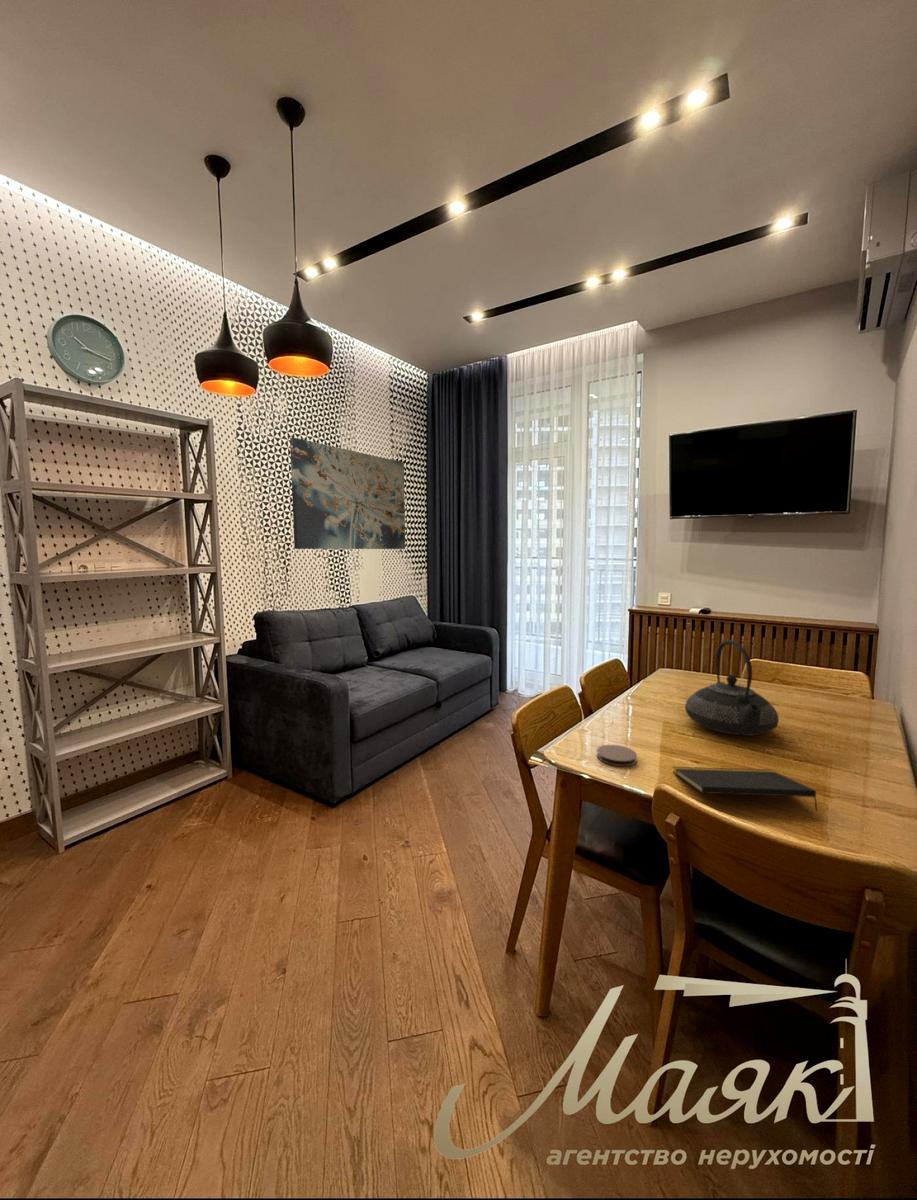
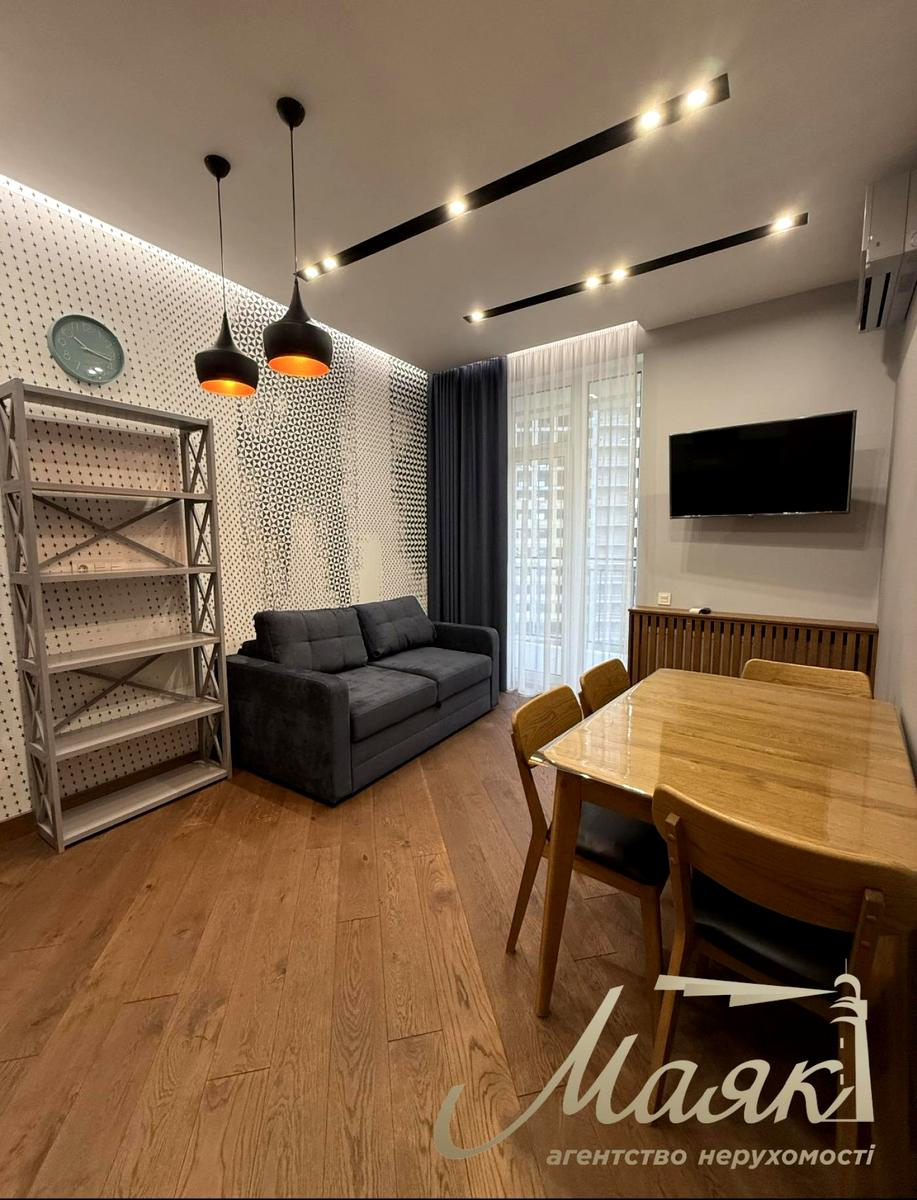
- wall art (355, 500)
- coaster (616, 754)
- teapot (734, 686)
- notepad (738, 780)
